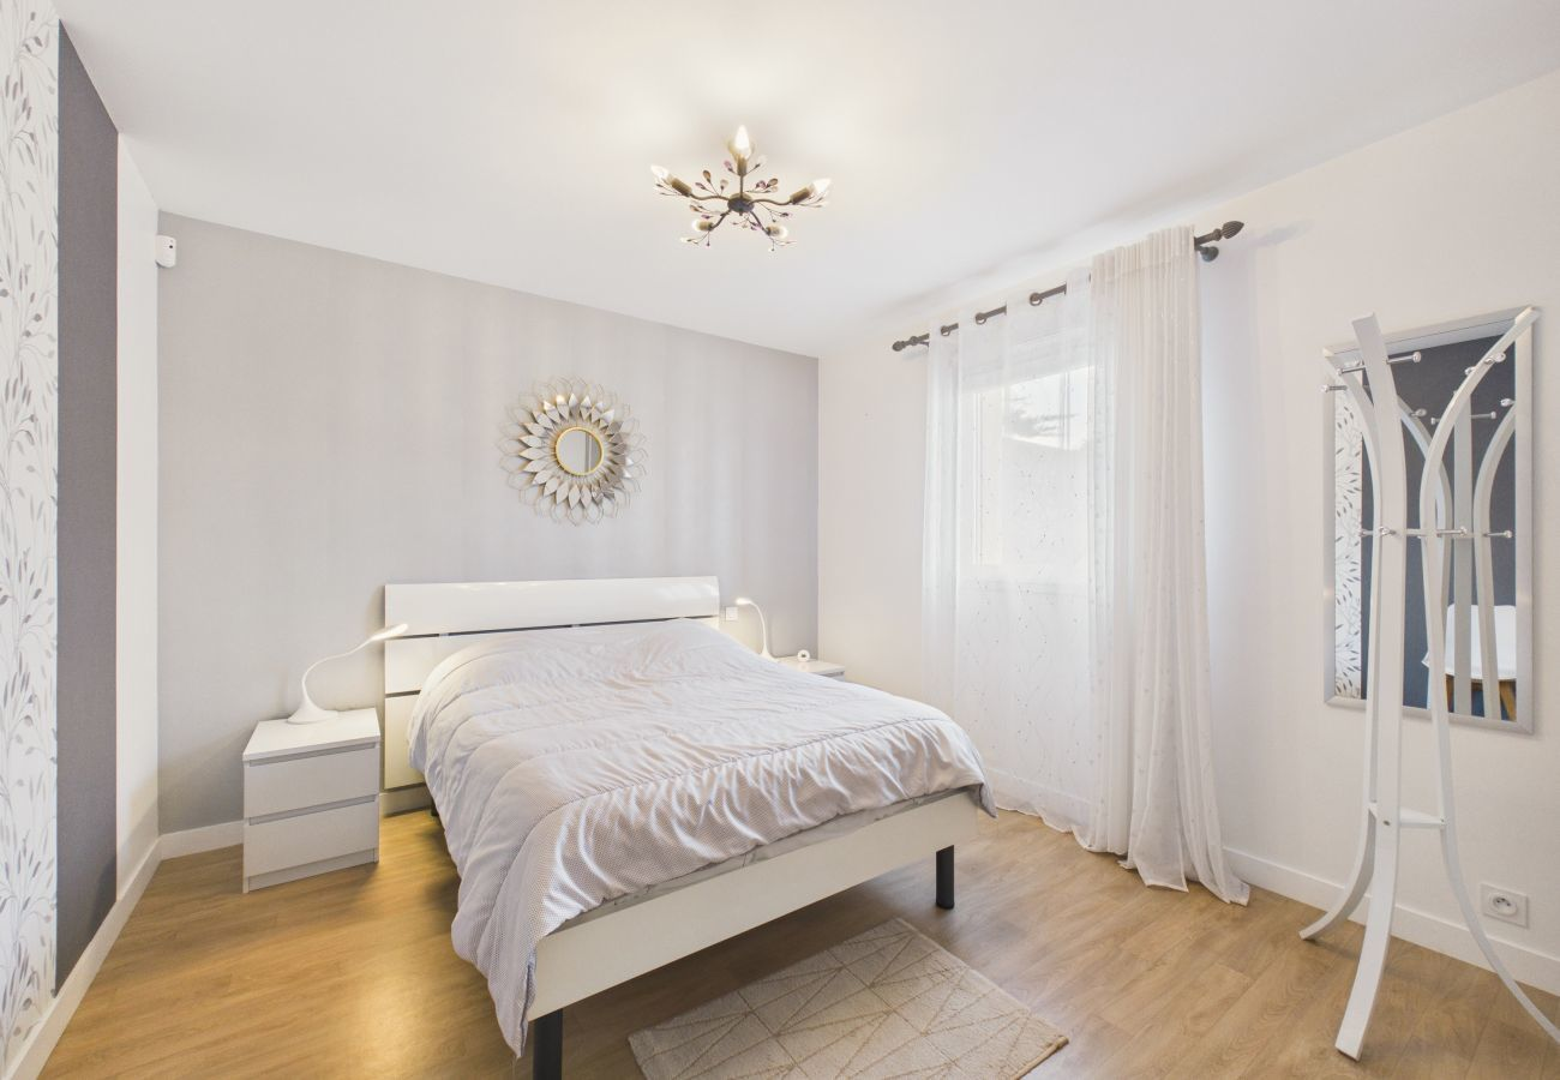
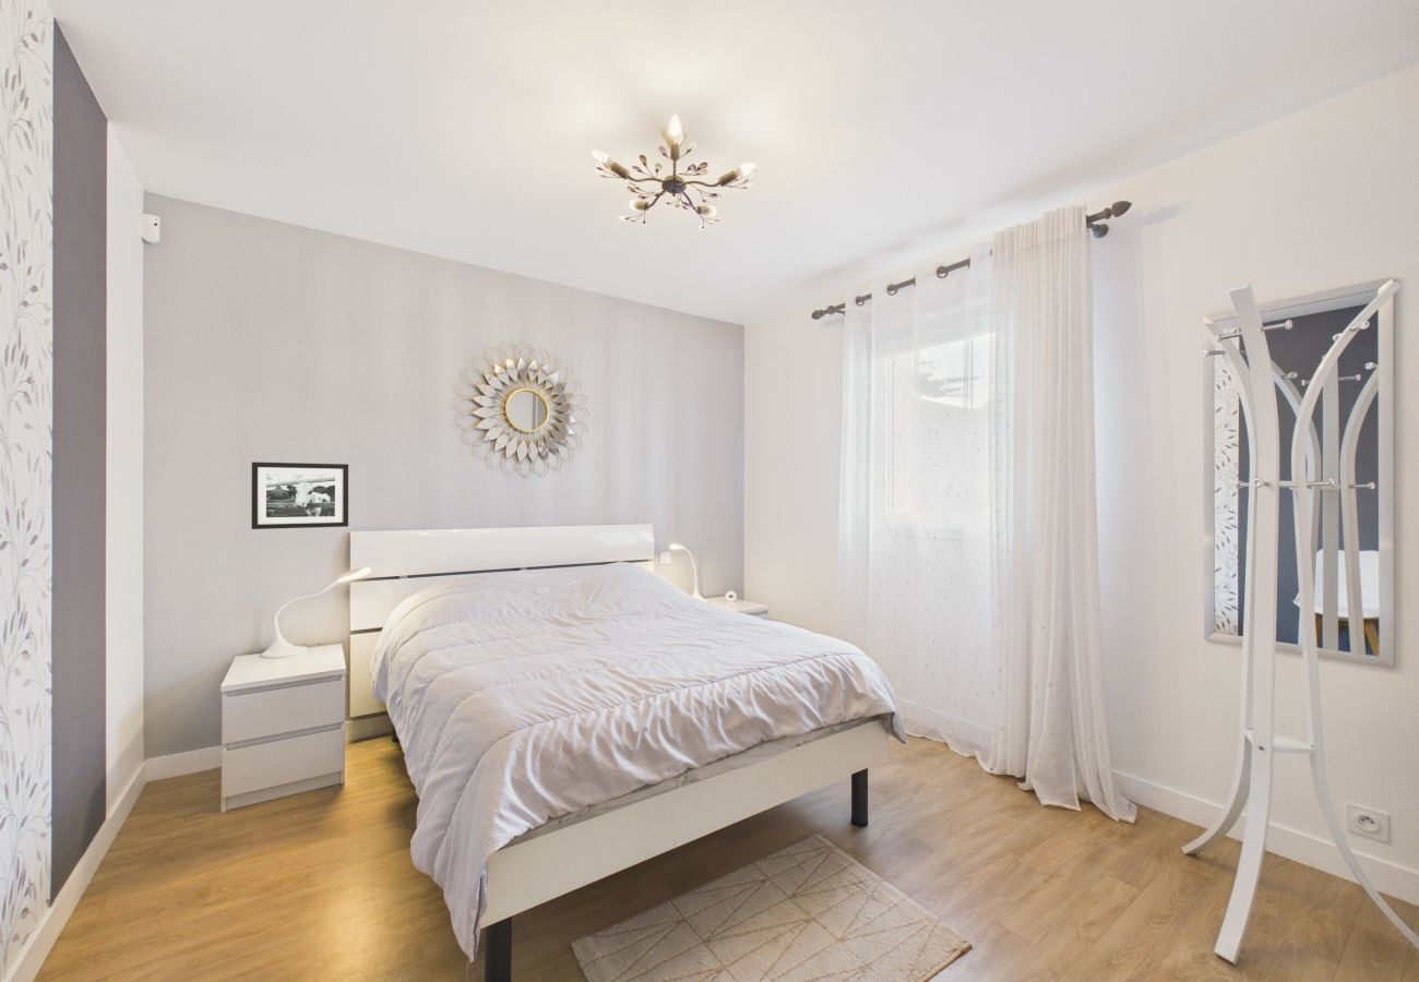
+ picture frame (301, 495)
